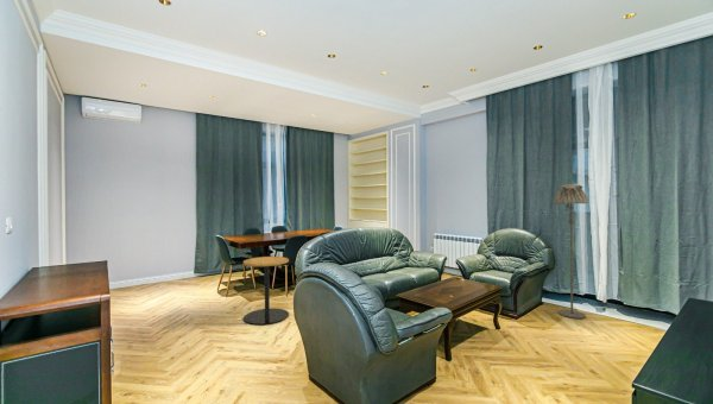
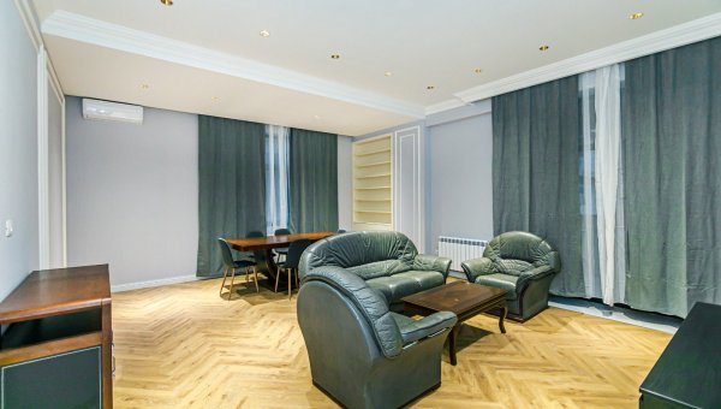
- side table (266, 288)
- floor lamp (570, 250)
